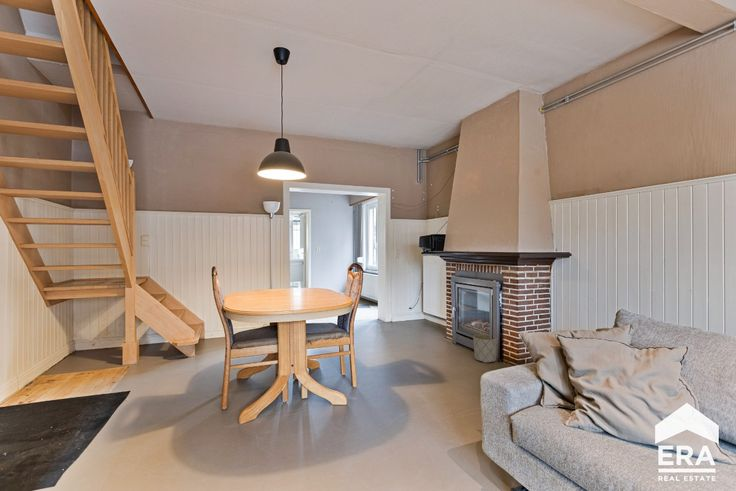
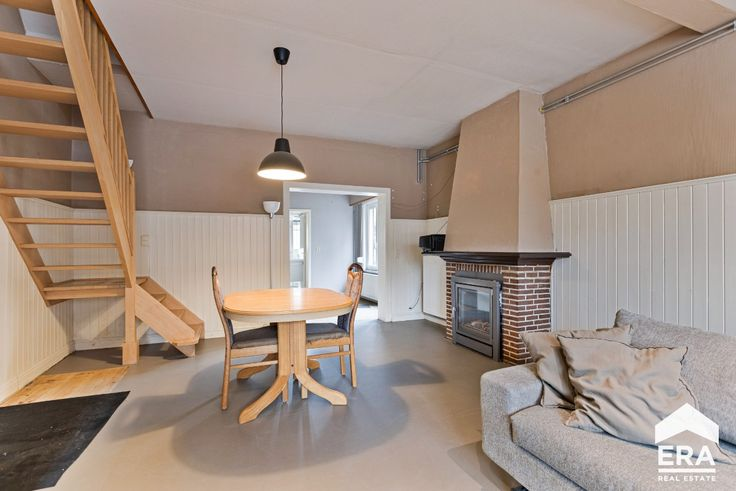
- planter (485, 348)
